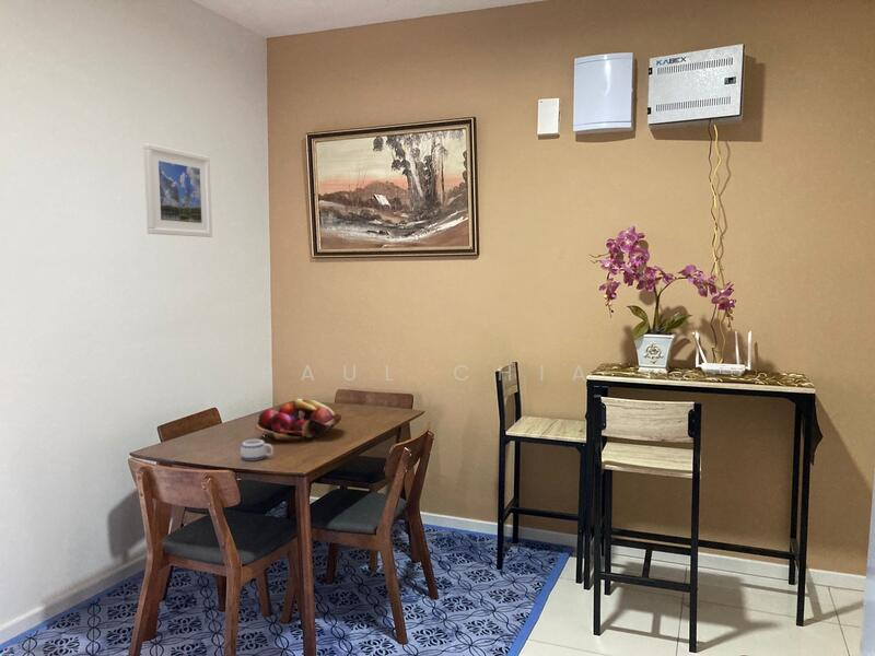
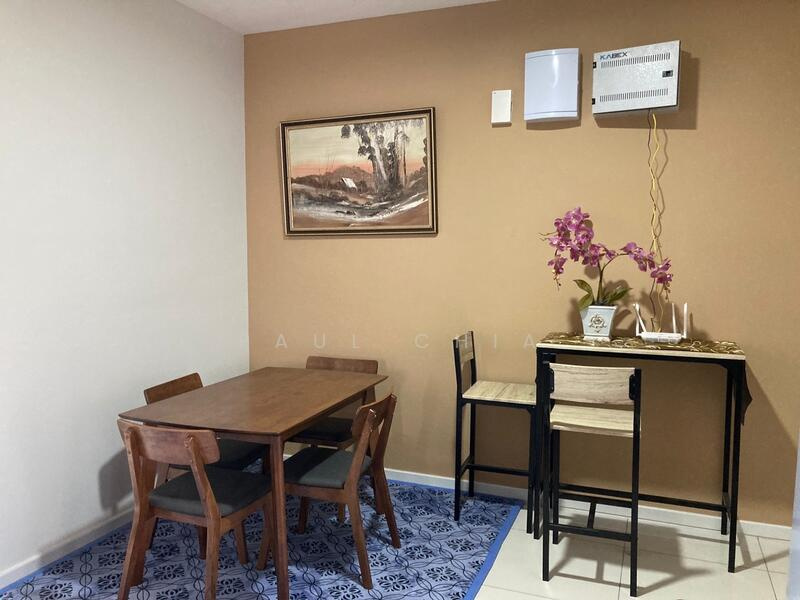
- fruit basket (300, 418)
- mug (257, 449)
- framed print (179, 192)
